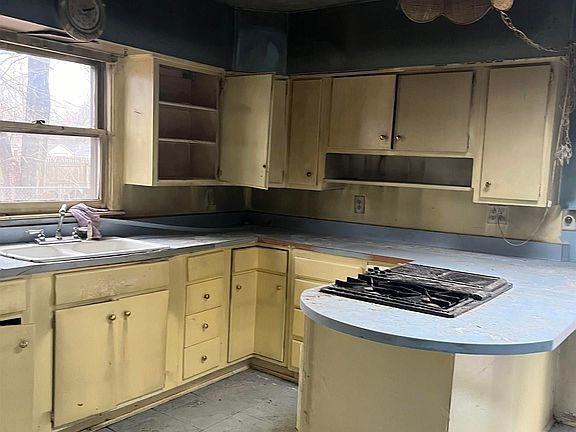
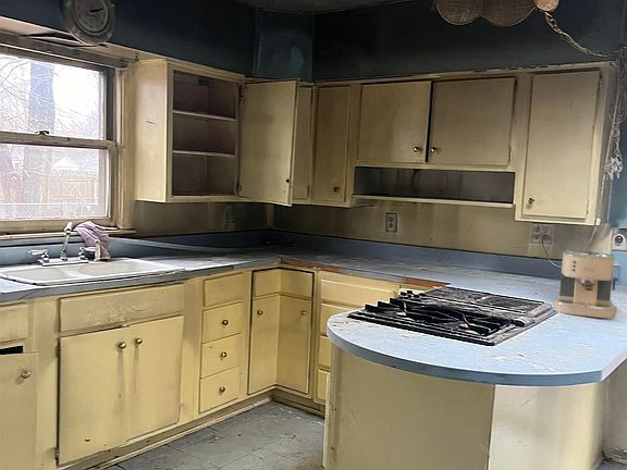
+ coffee maker (586, 281)
